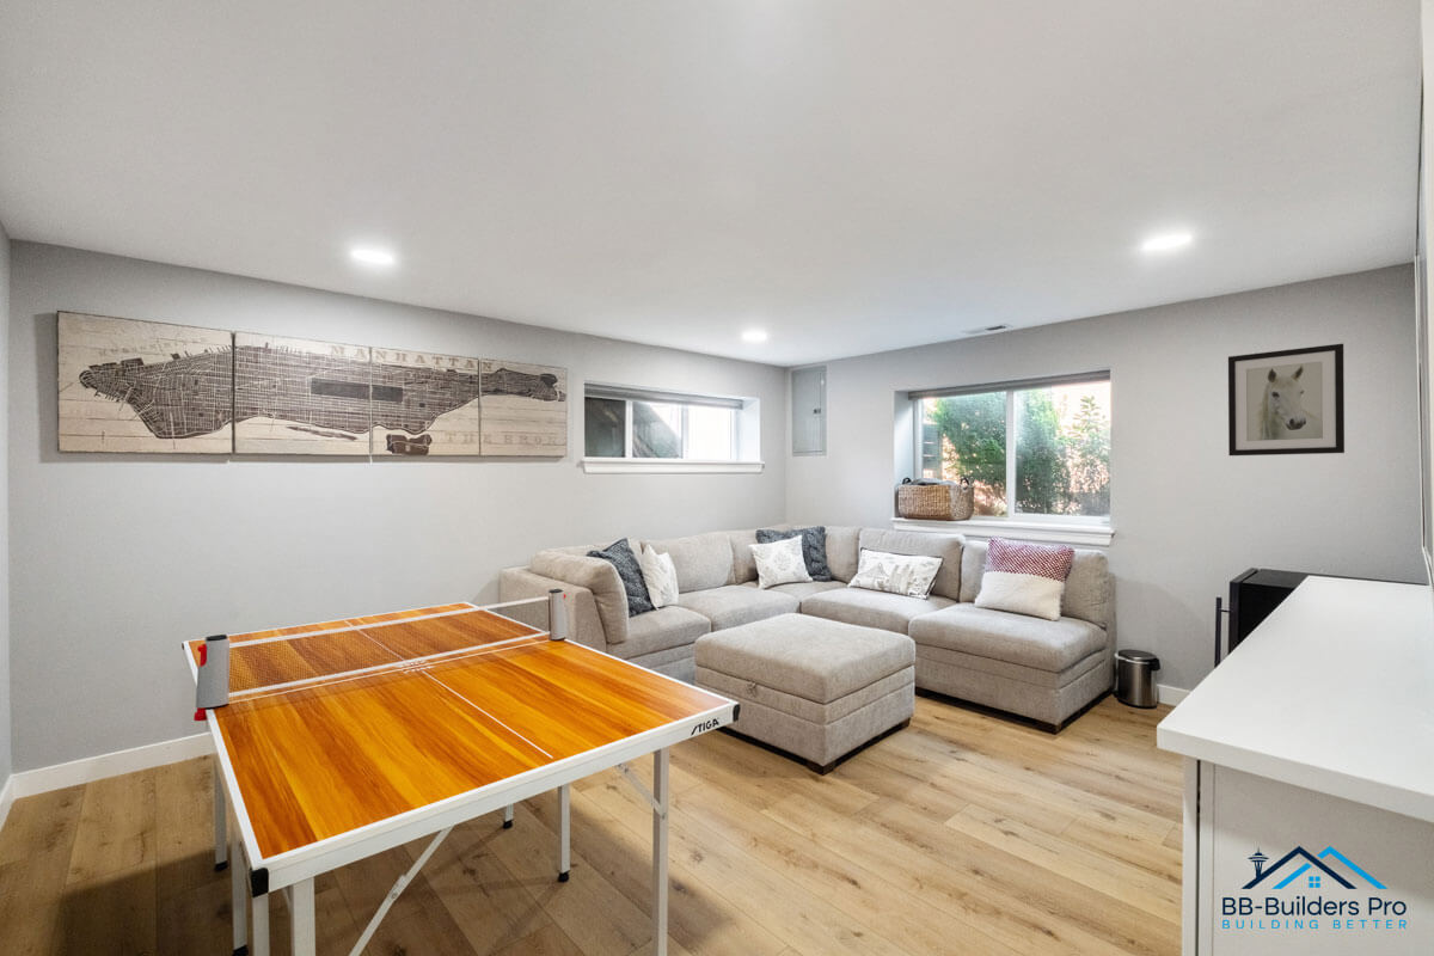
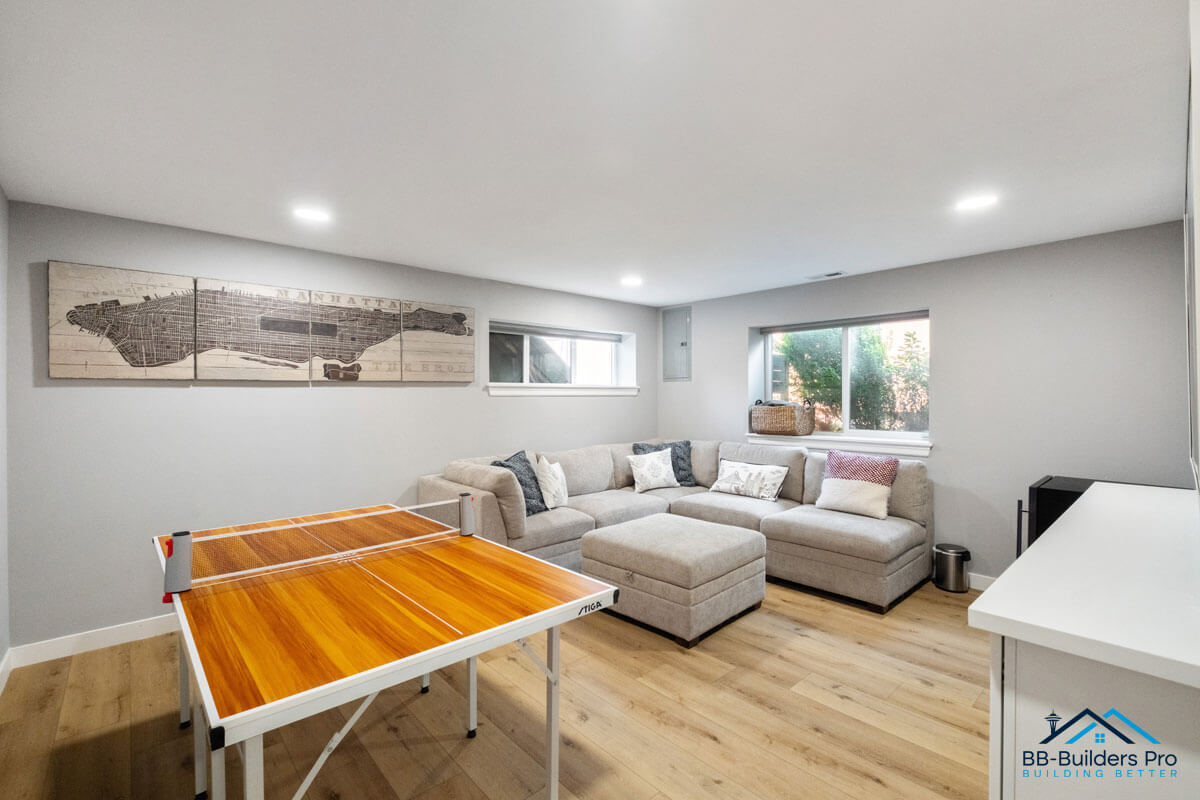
- wall art (1283, 402)
